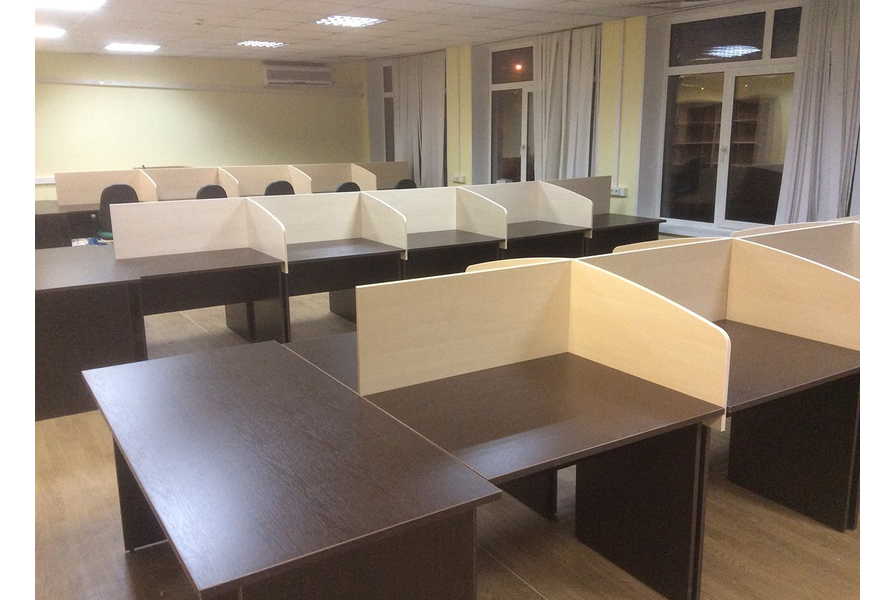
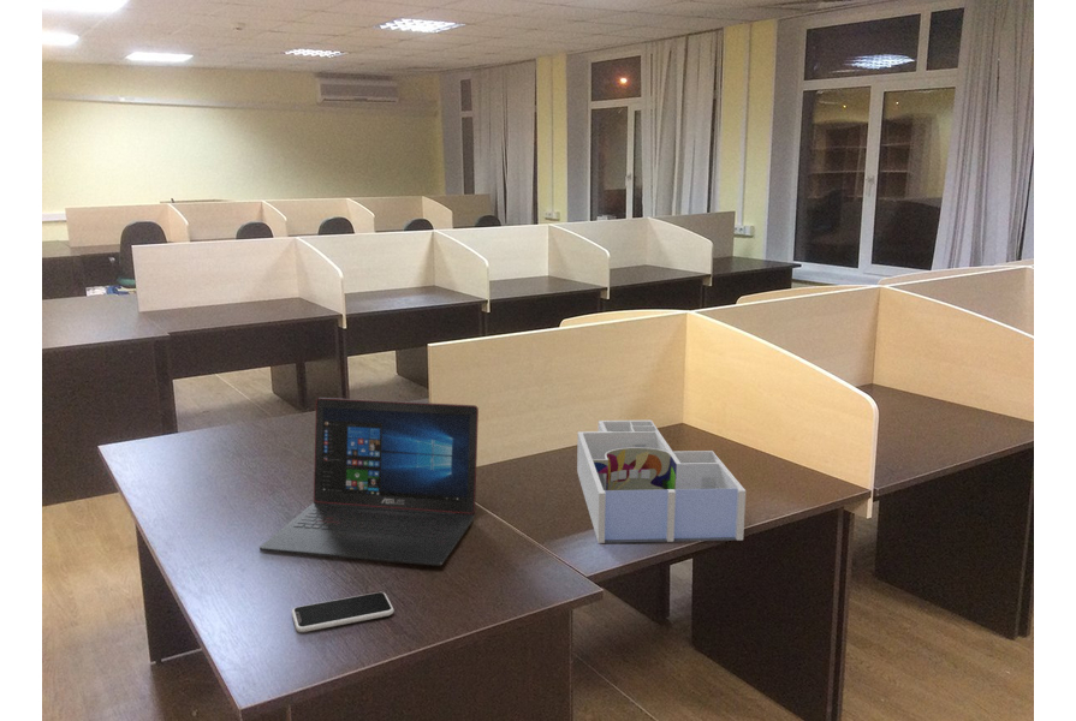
+ desk organizer (648, 472)
+ smartphone (343, 610)
+ laptop (373, 475)
